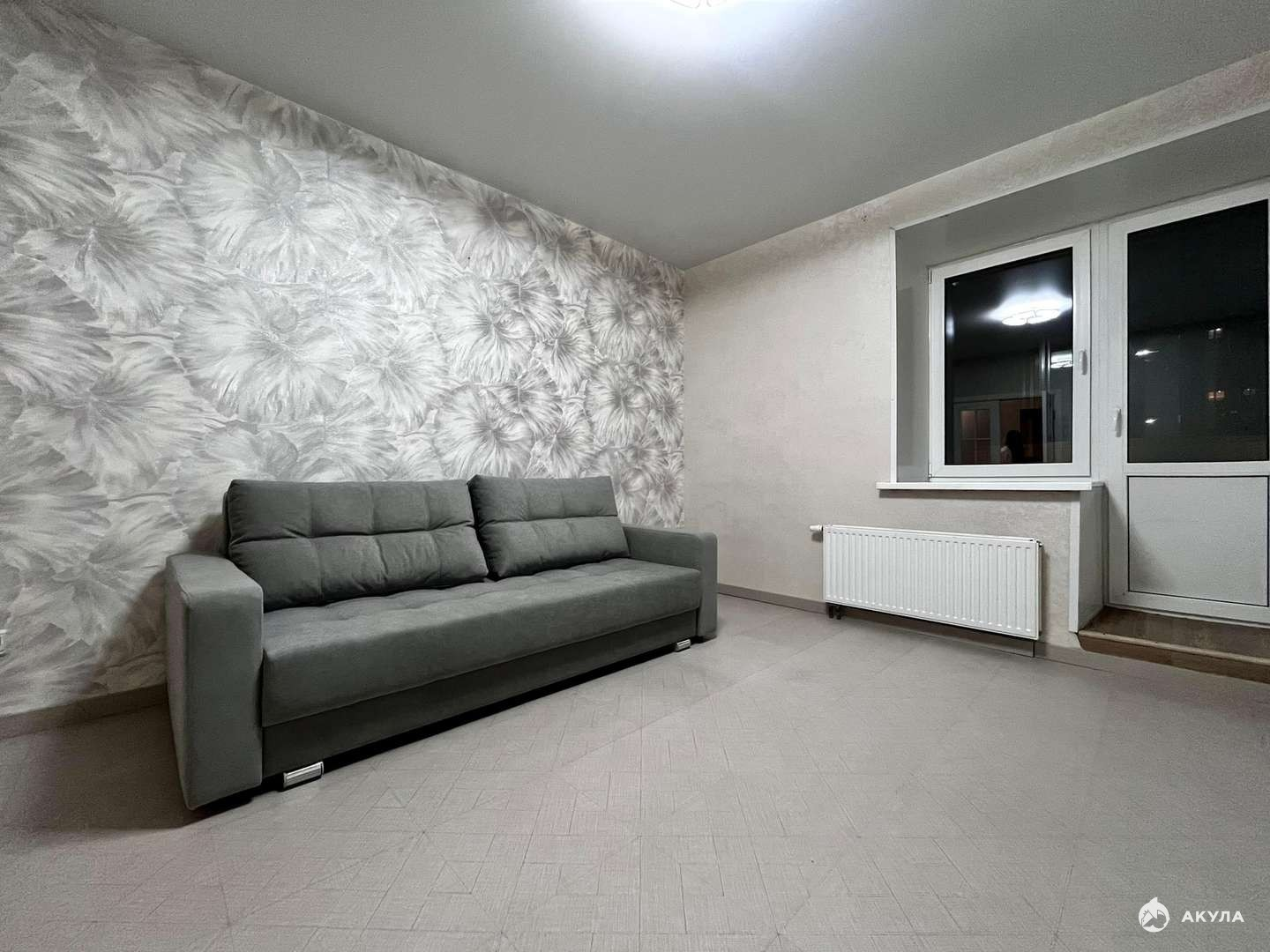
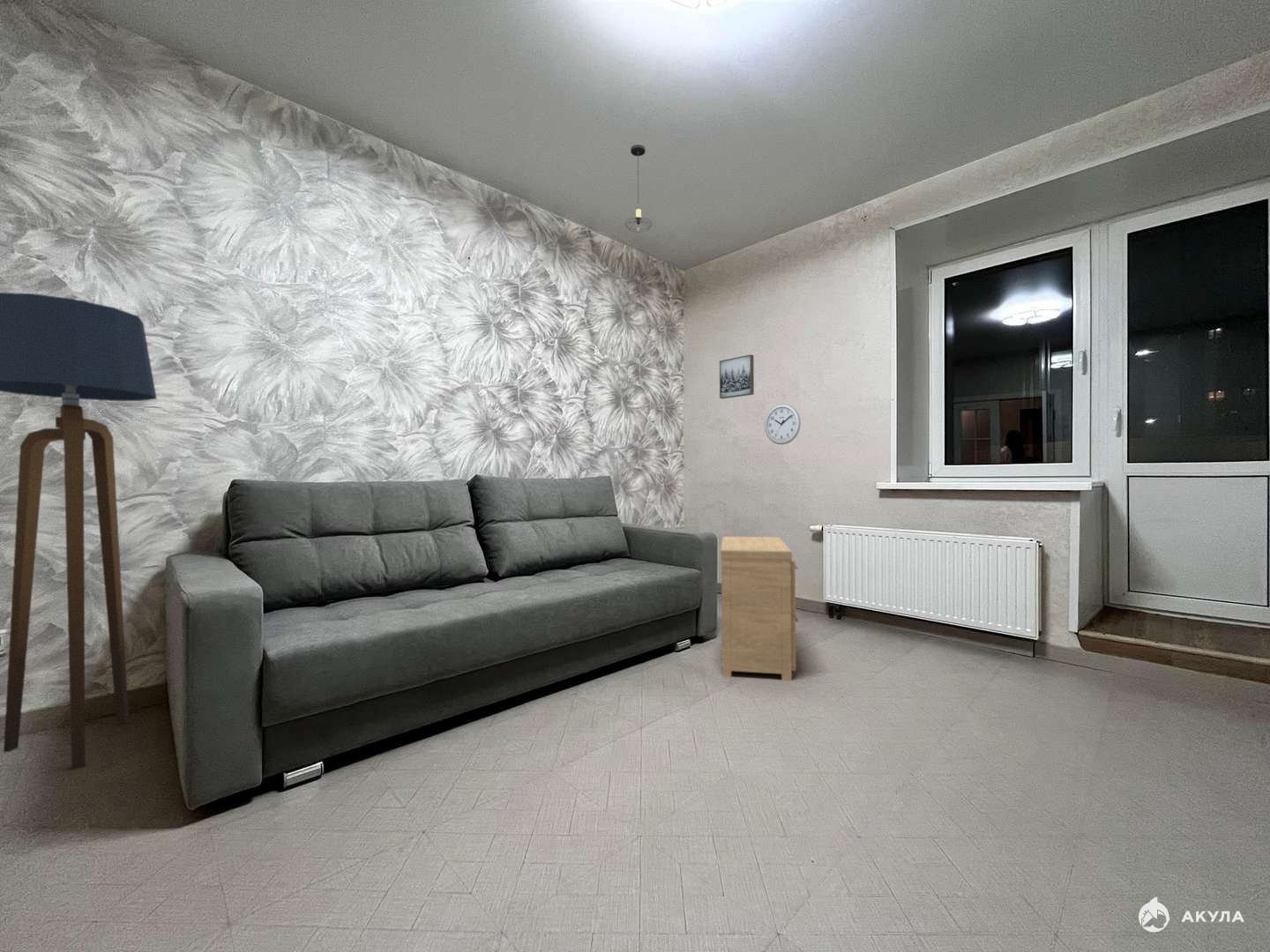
+ wall clock (781, 424)
+ pendant light (638, 190)
+ wall art (736, 377)
+ floor lamp (71, 530)
+ side table (758, 600)
